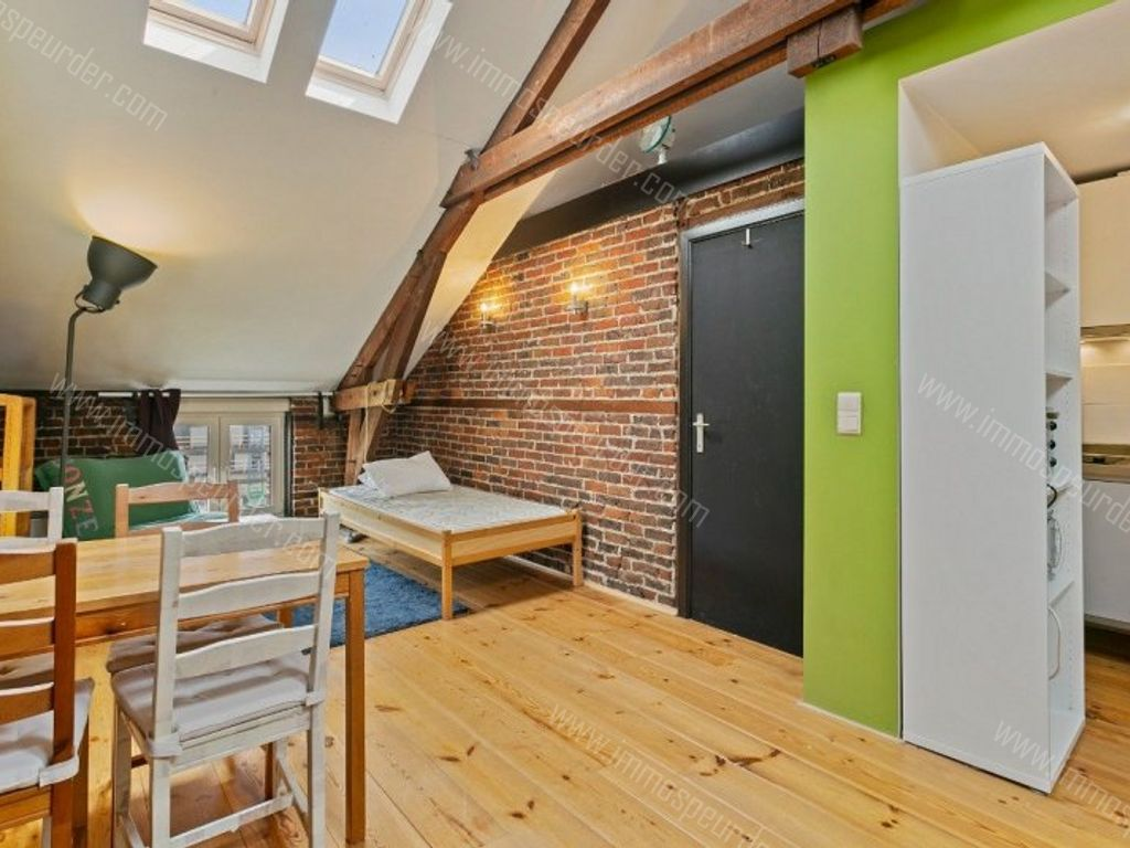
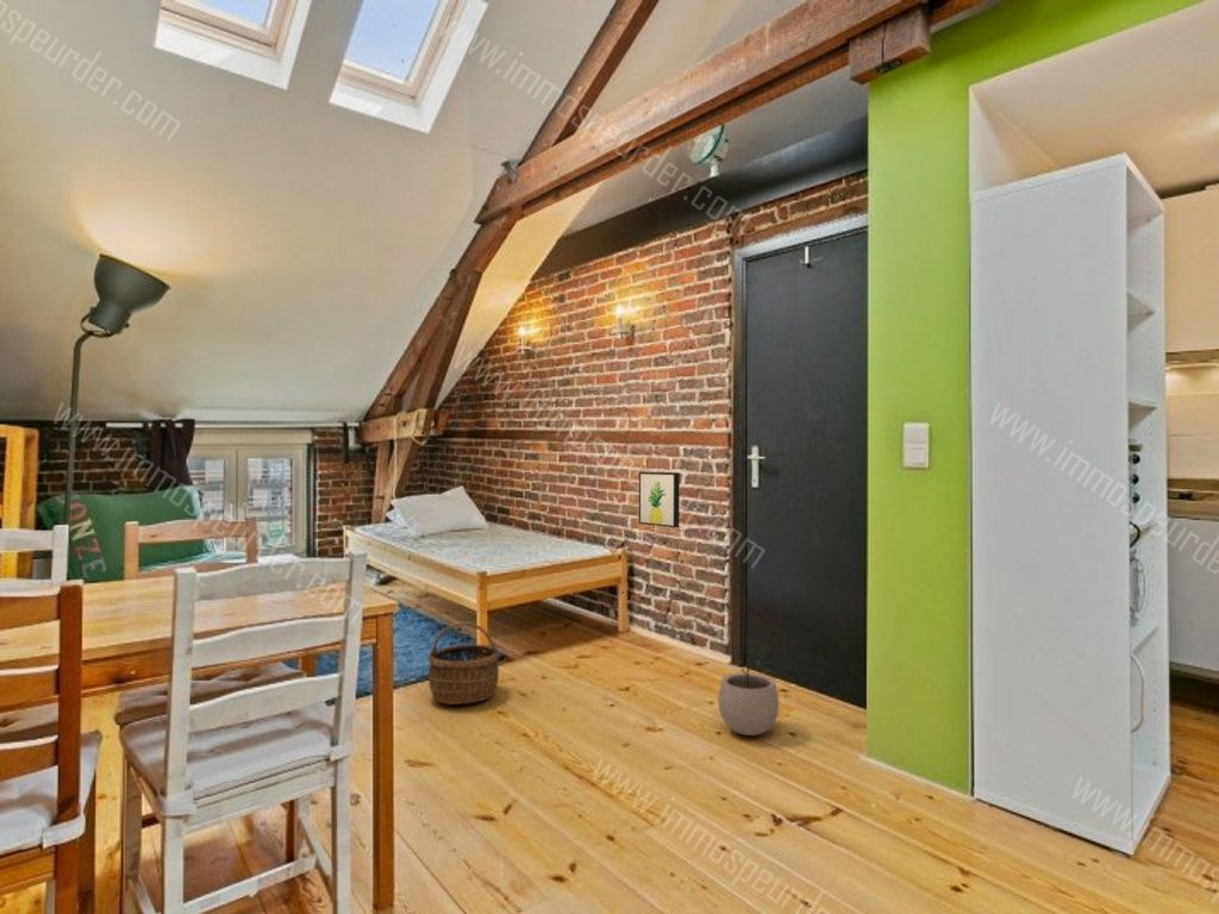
+ wicker basket (464, 659)
+ wall art (658, 499)
+ plant pot (748, 695)
